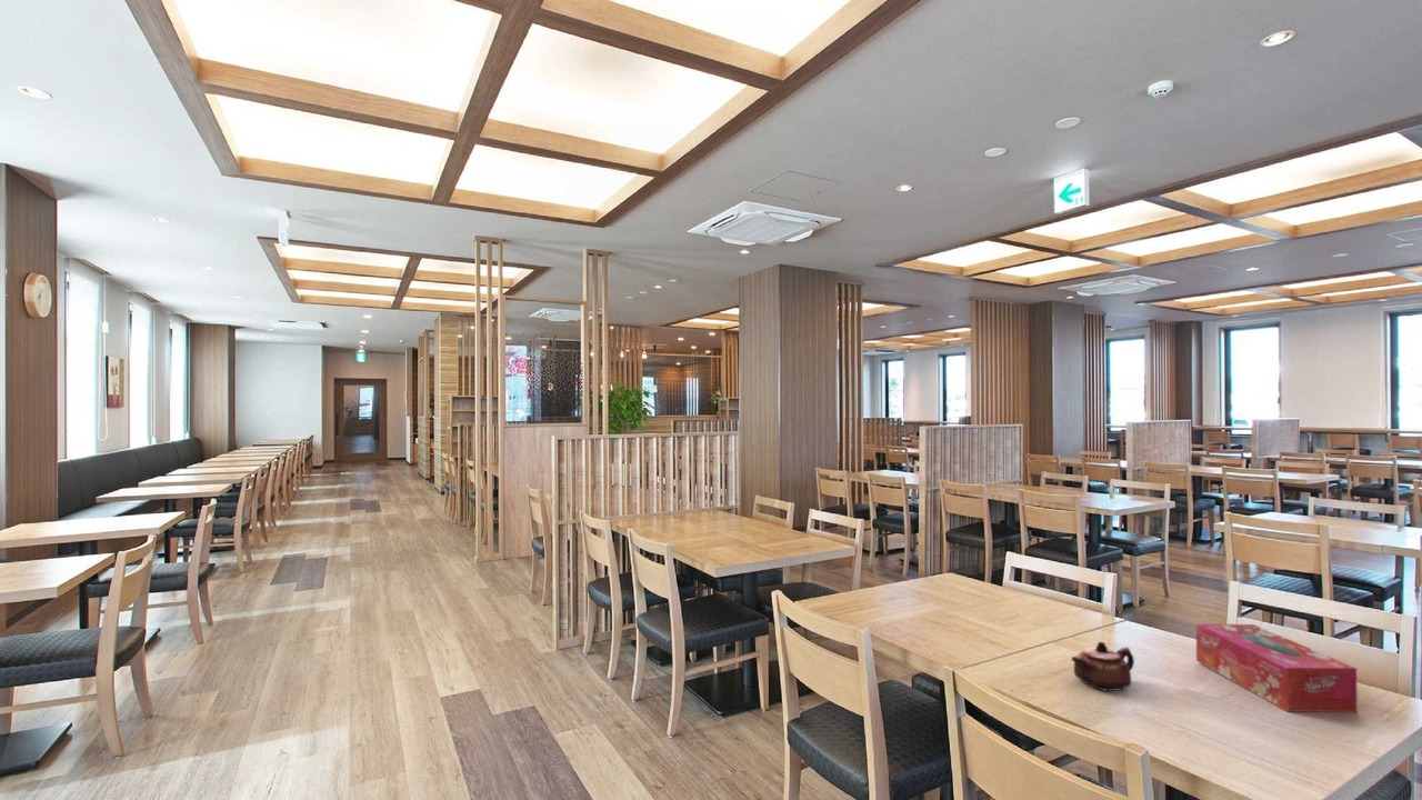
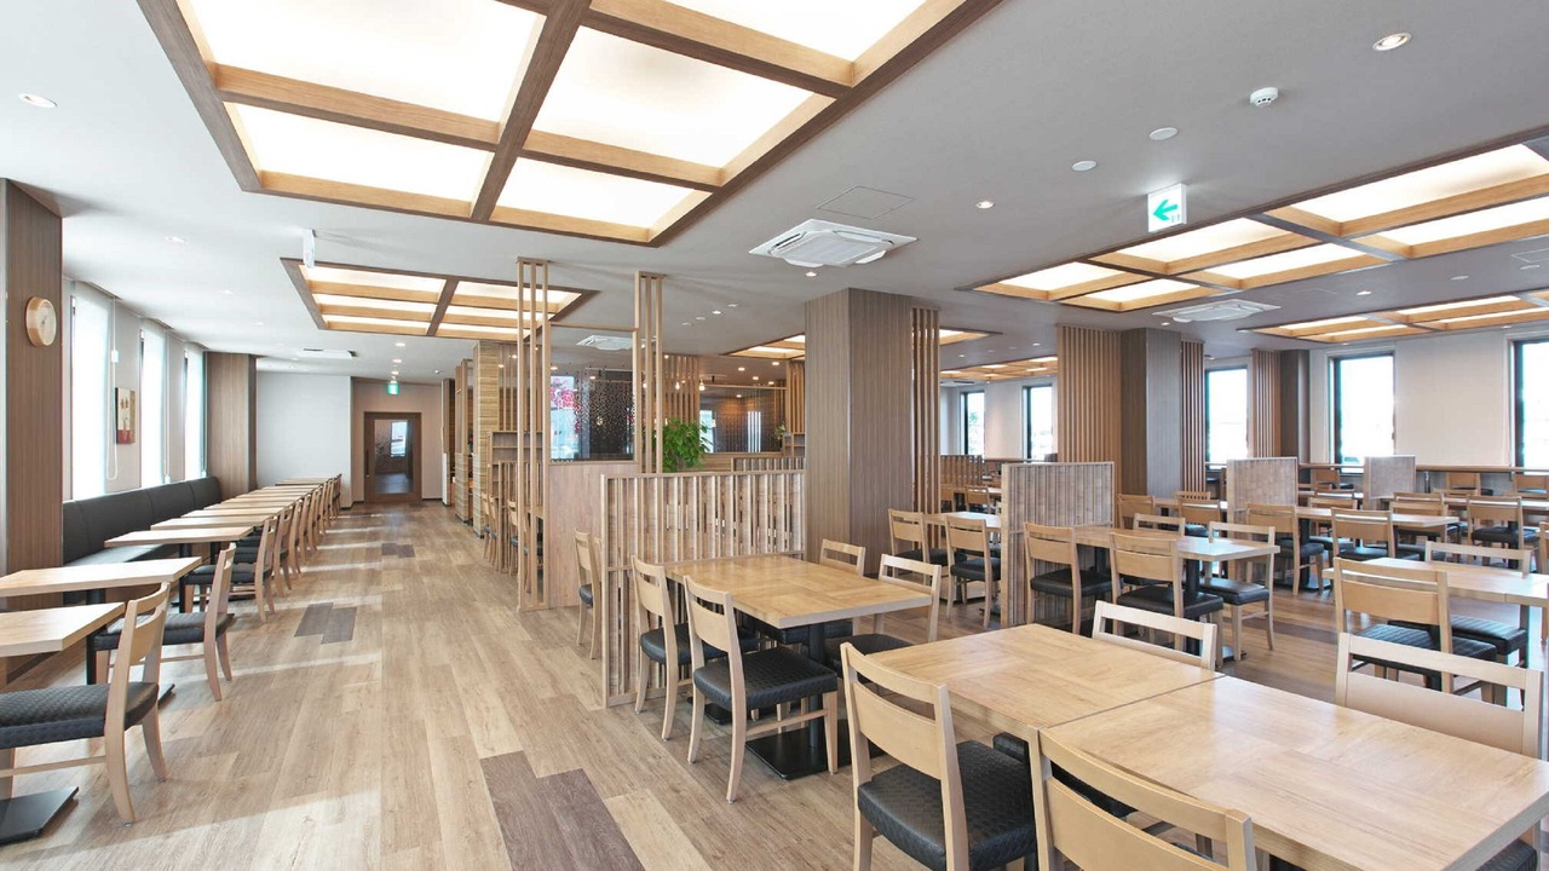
- tissue box (1269, 663)
- teapot (1103, 662)
